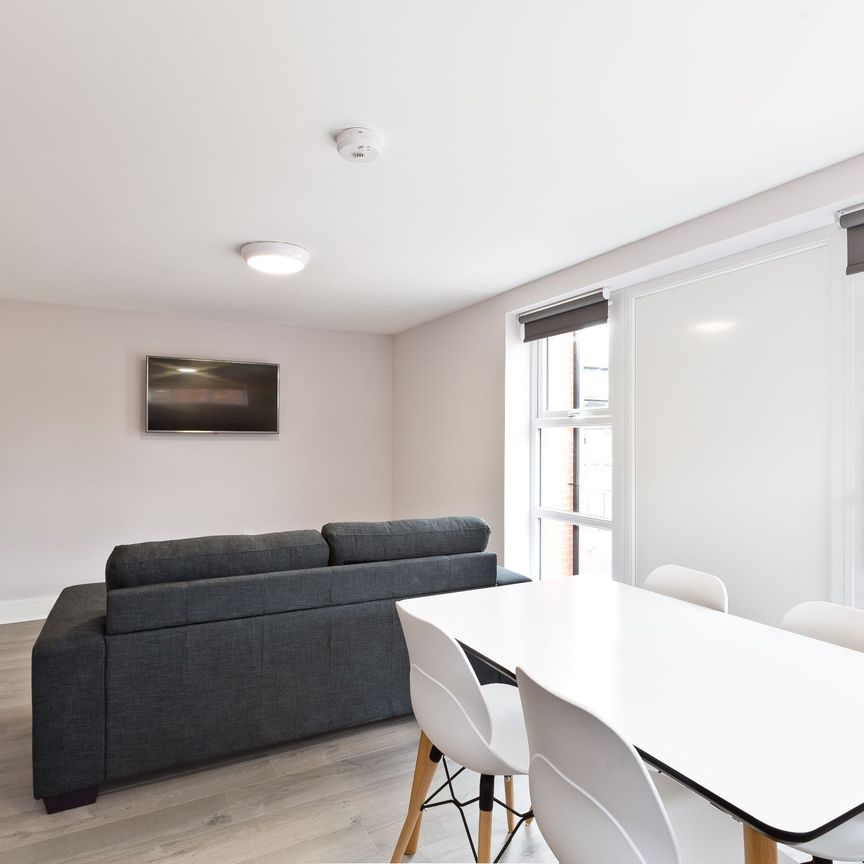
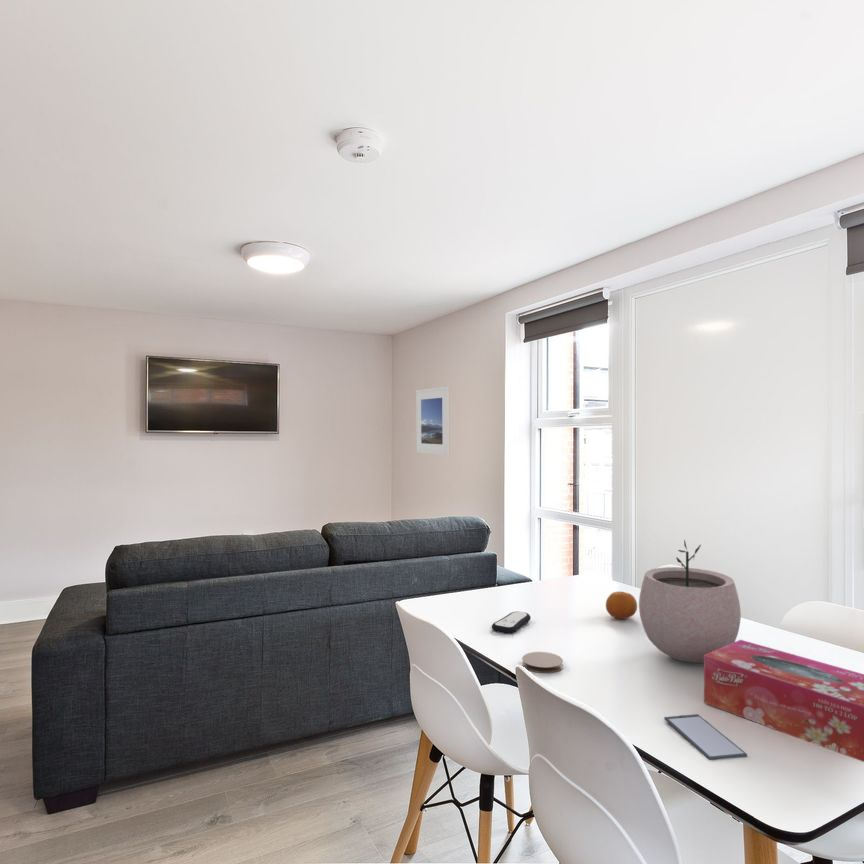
+ coaster (542, 662)
+ plant pot (688, 599)
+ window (703, 735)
+ fruit (621, 604)
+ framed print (432, 421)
+ remote control (512, 621)
+ tissue box (794, 693)
